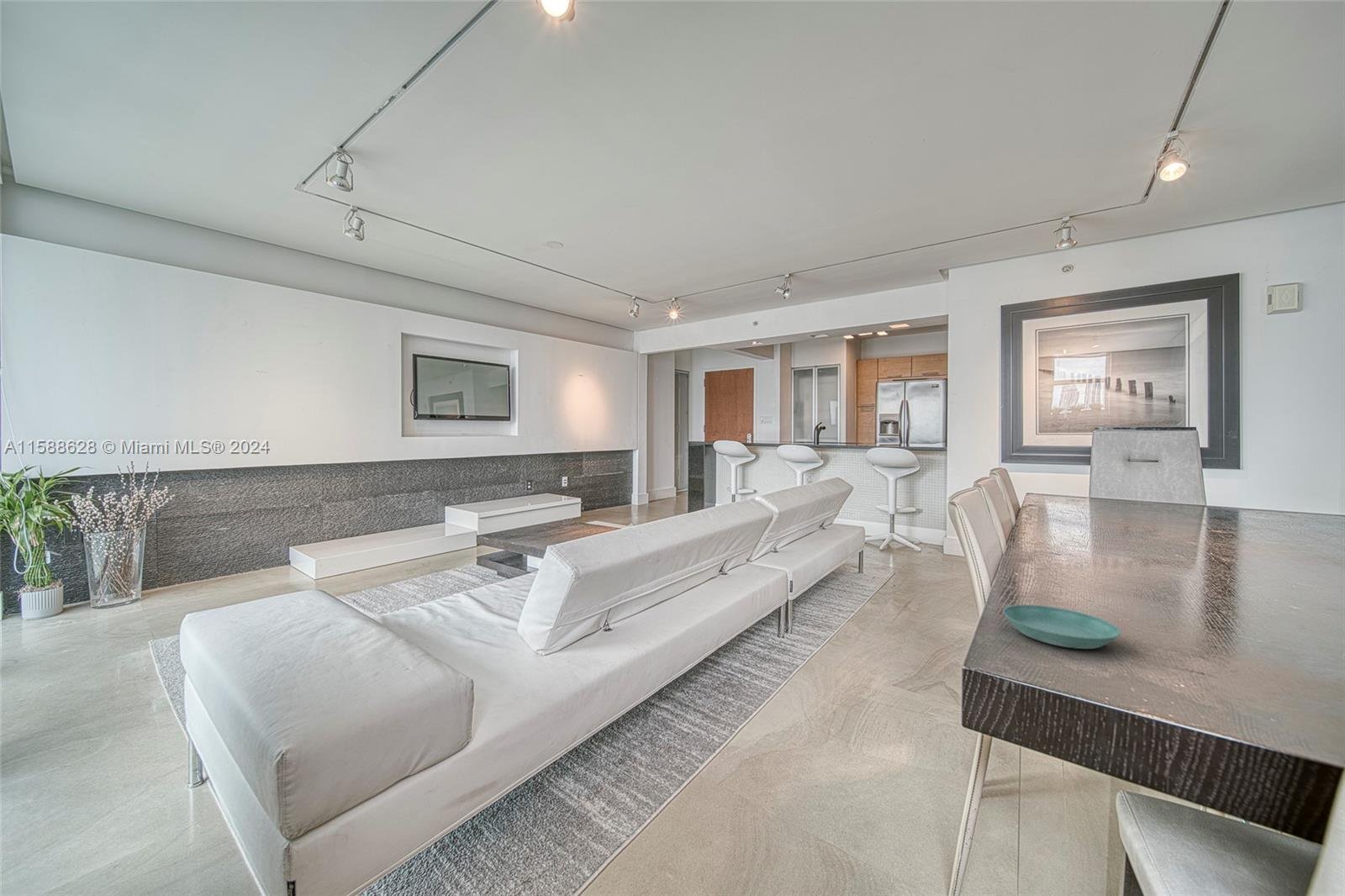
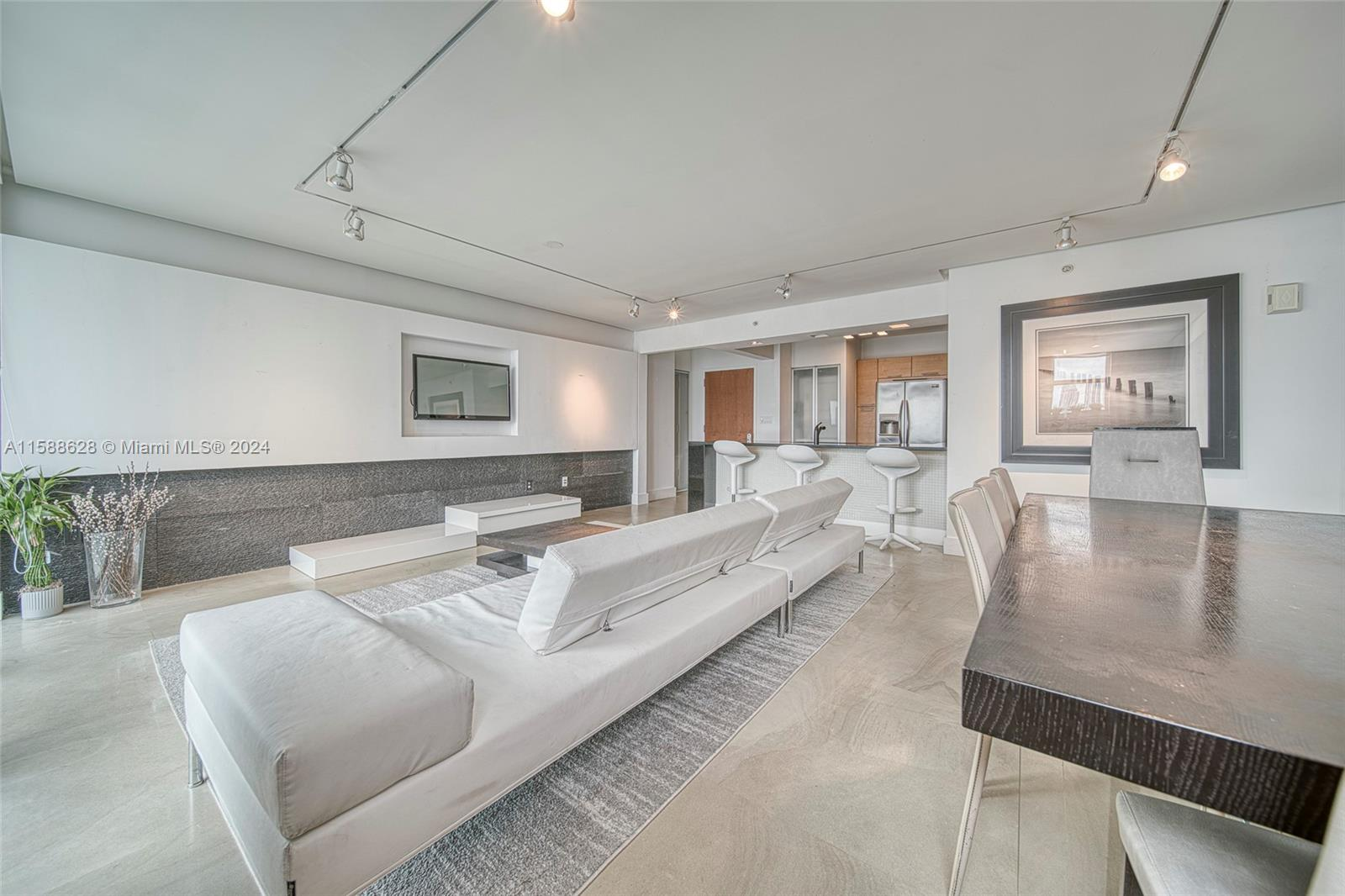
- saucer (1058, 627)
